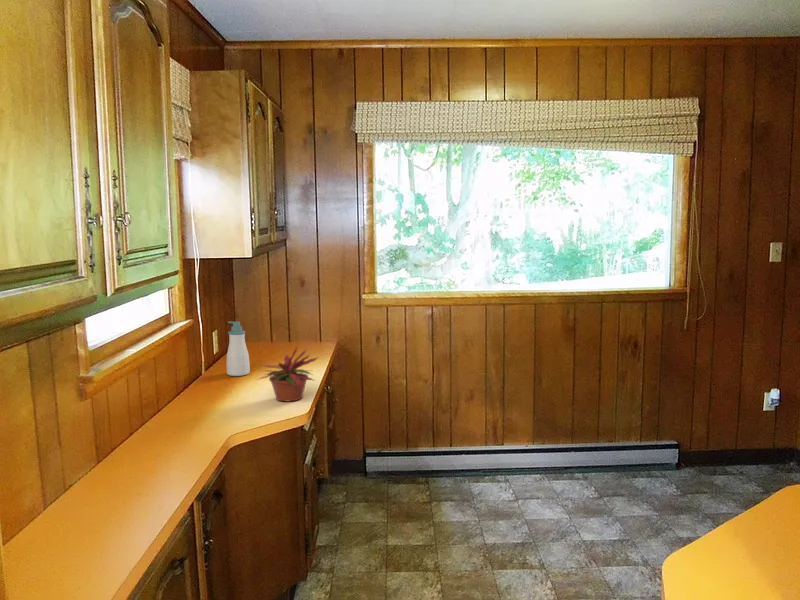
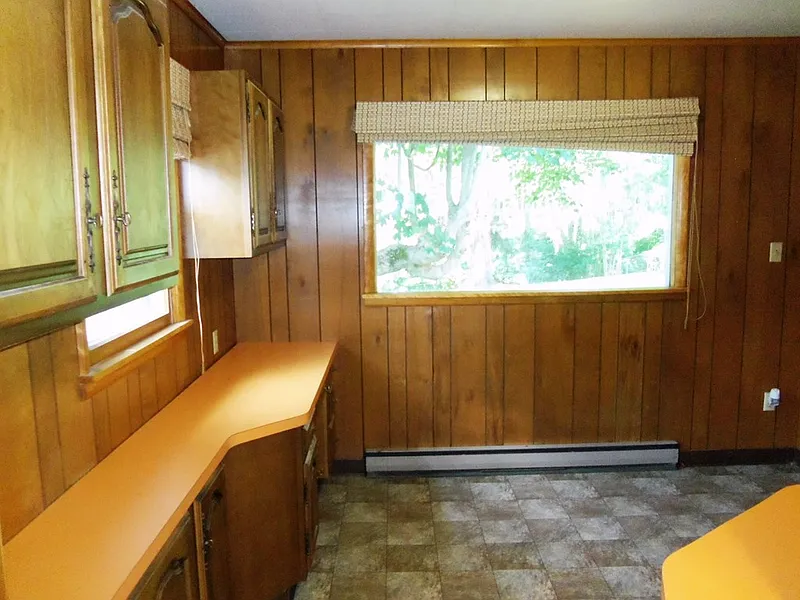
- soap bottle (237, 348)
- potted plant (289, 370)
